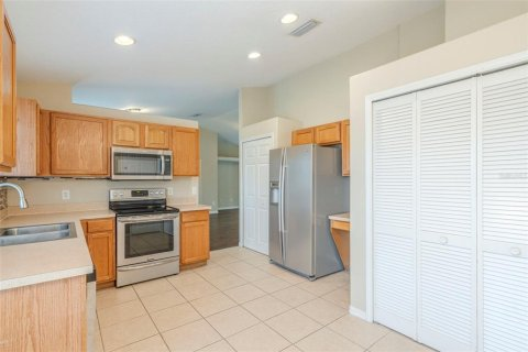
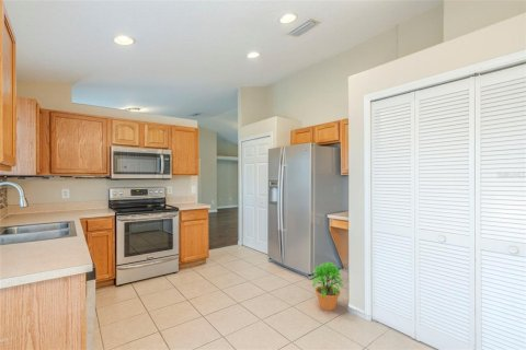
+ potted plant (327, 284)
